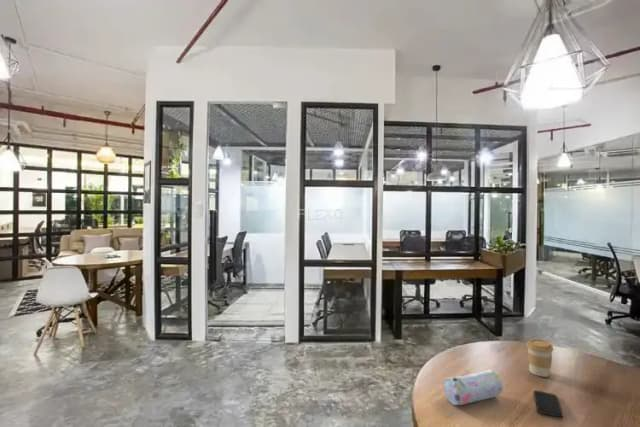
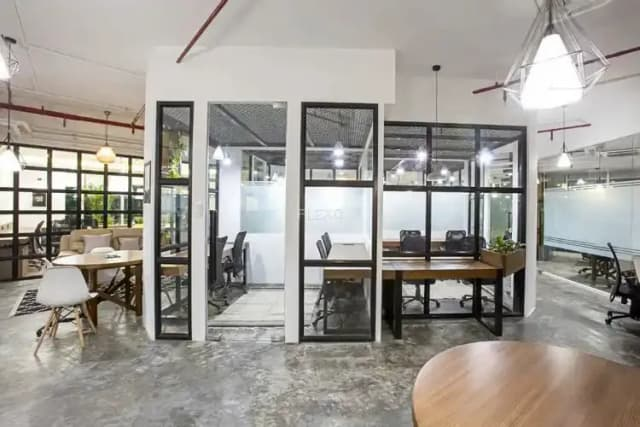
- pencil case (472, 386)
- coffee cup (539, 357)
- smartphone (547, 403)
